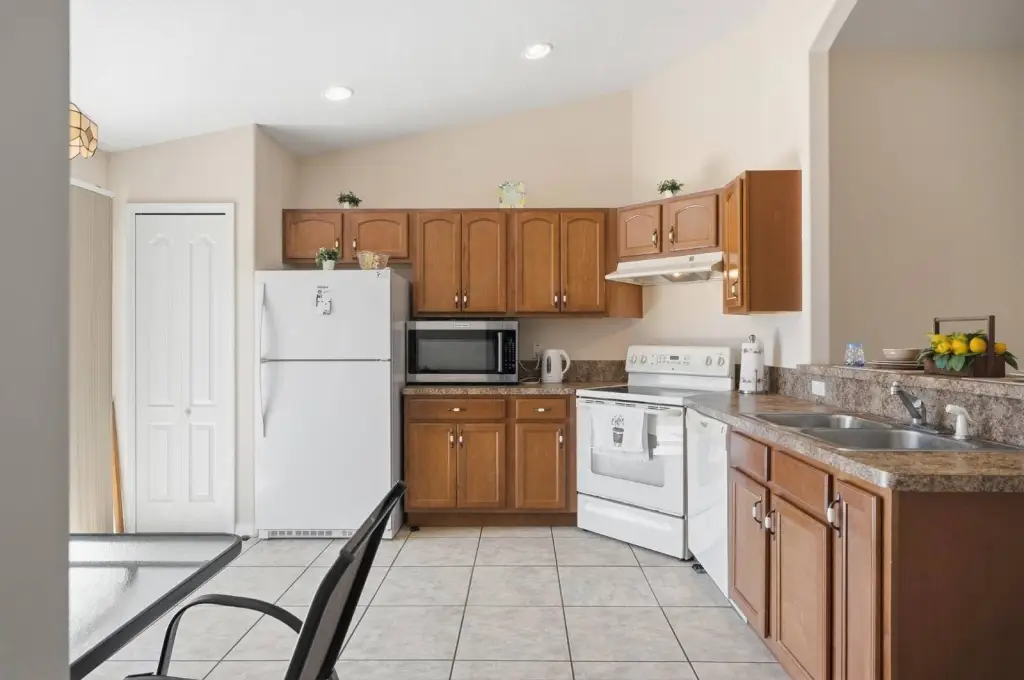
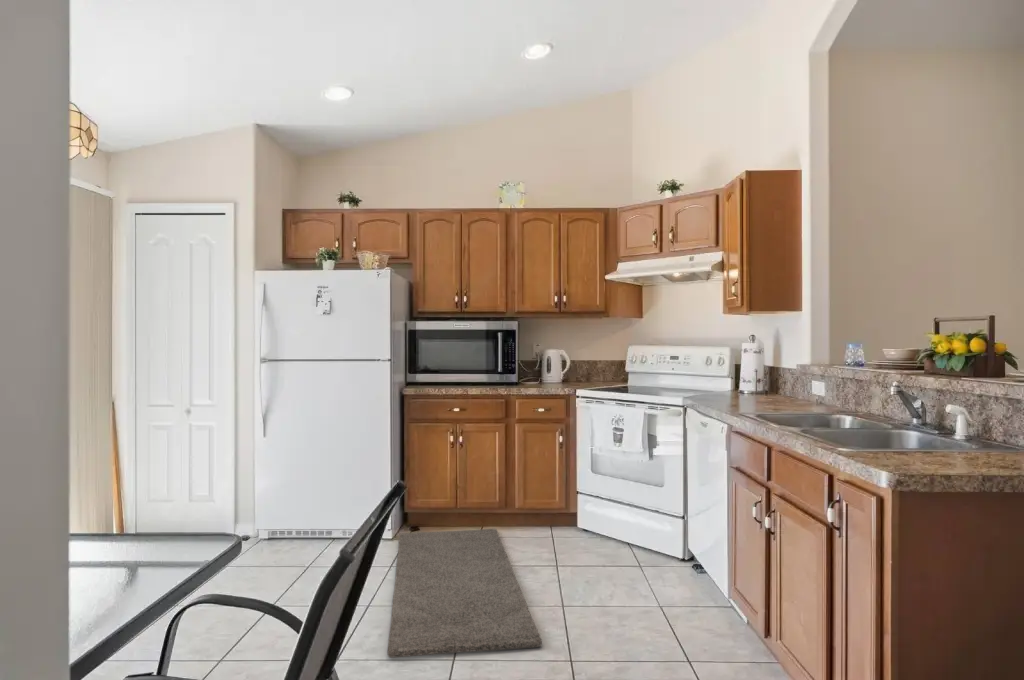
+ rug (455, 577)
